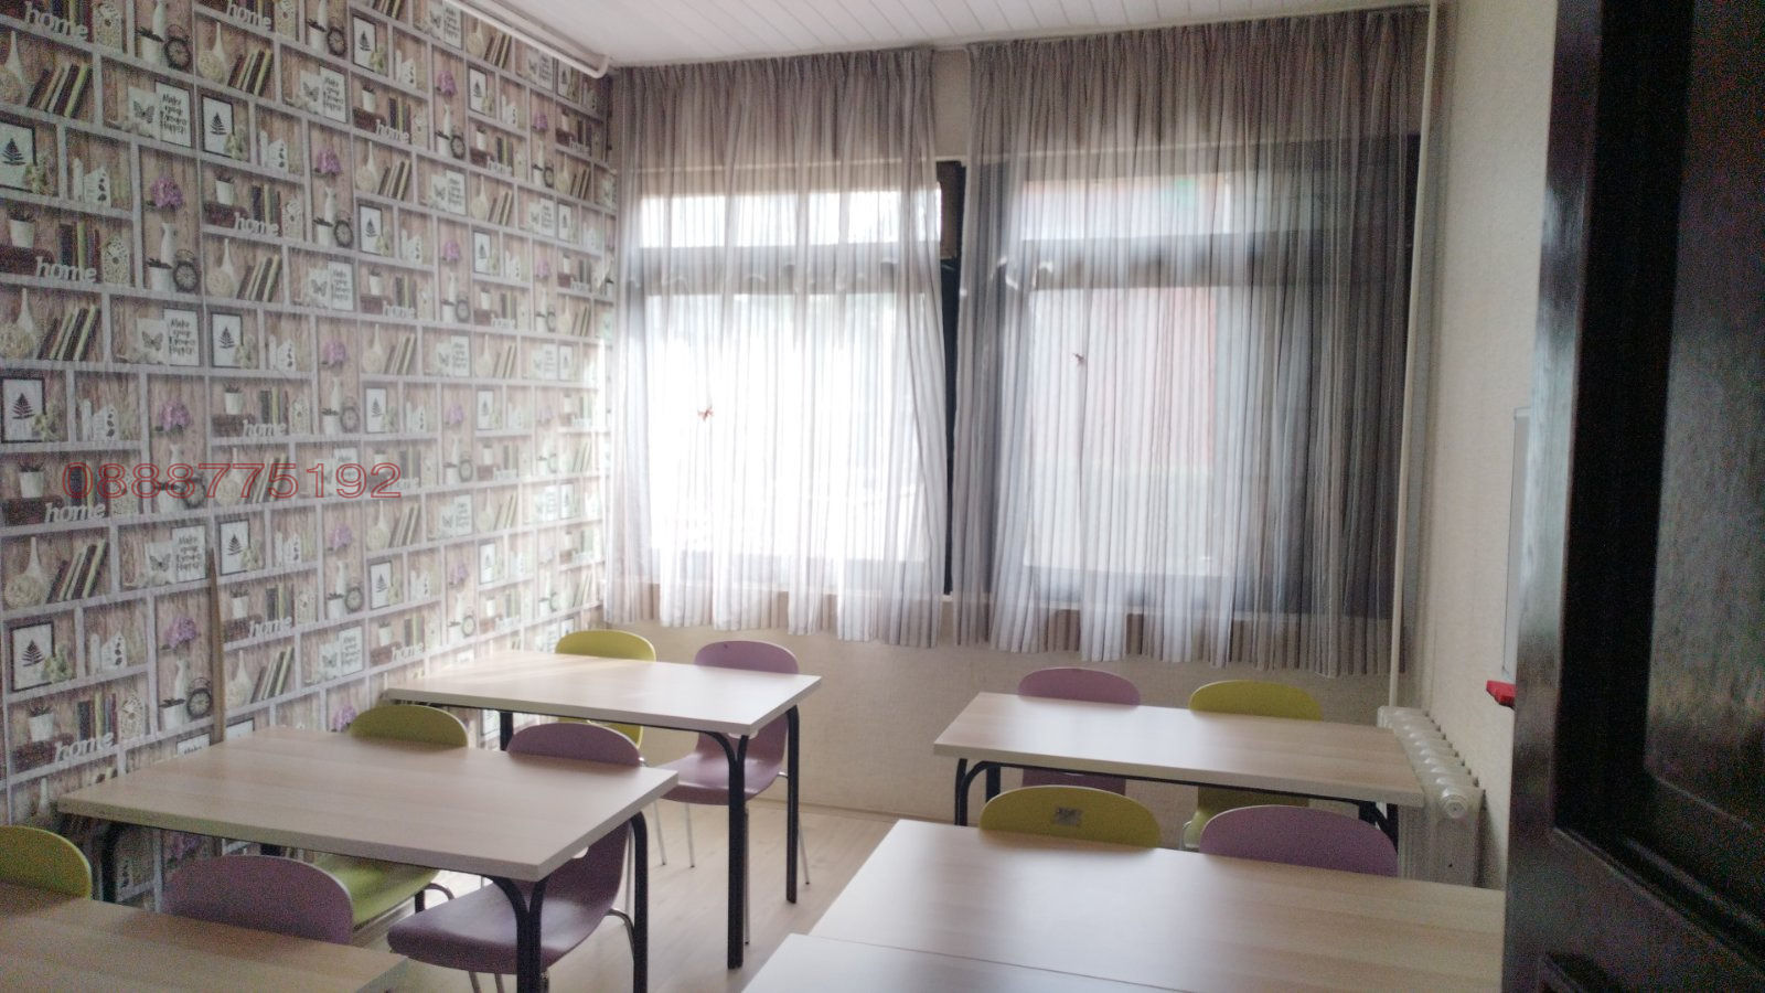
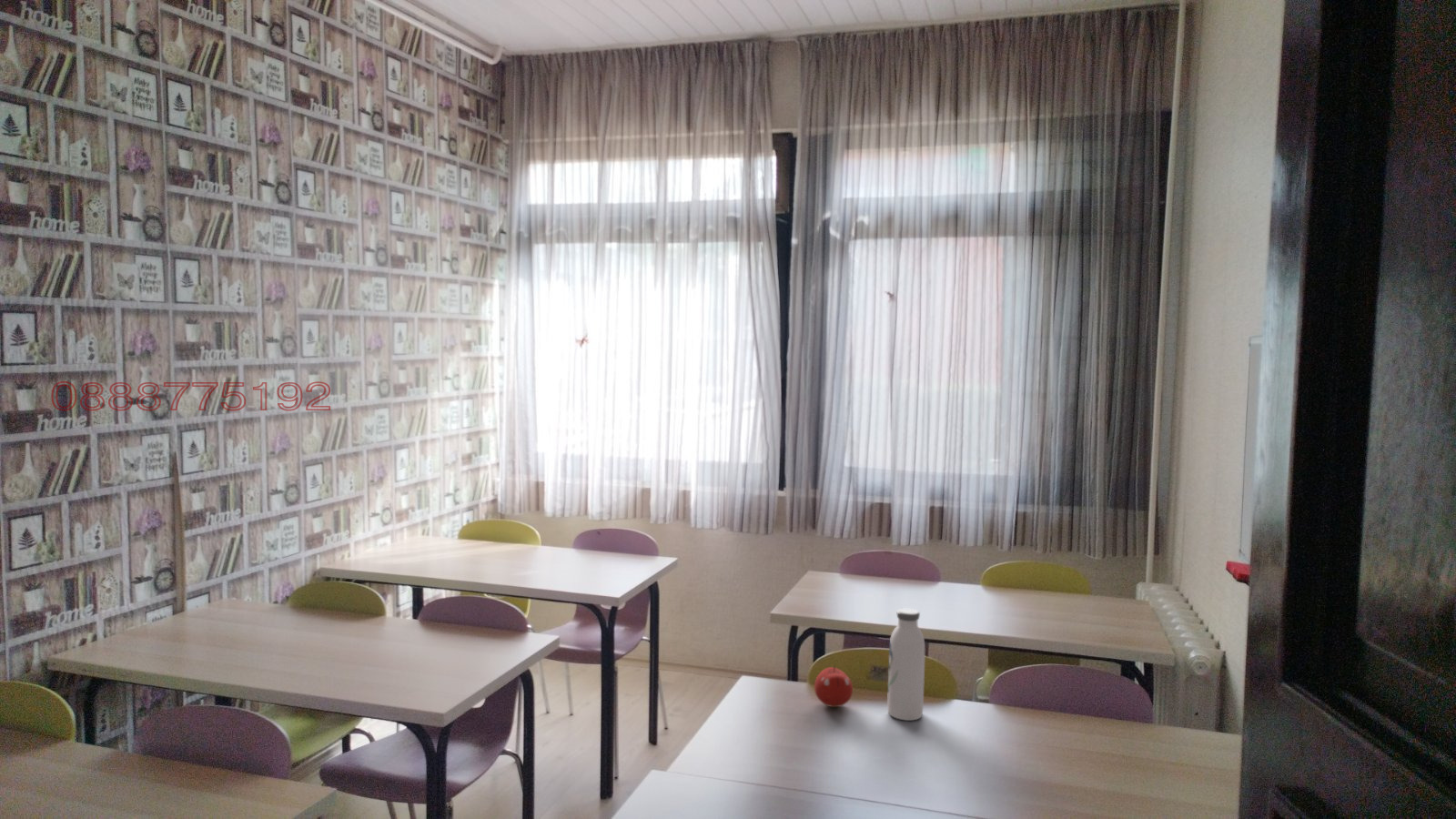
+ fruit (834, 684)
+ water bottle (906, 662)
